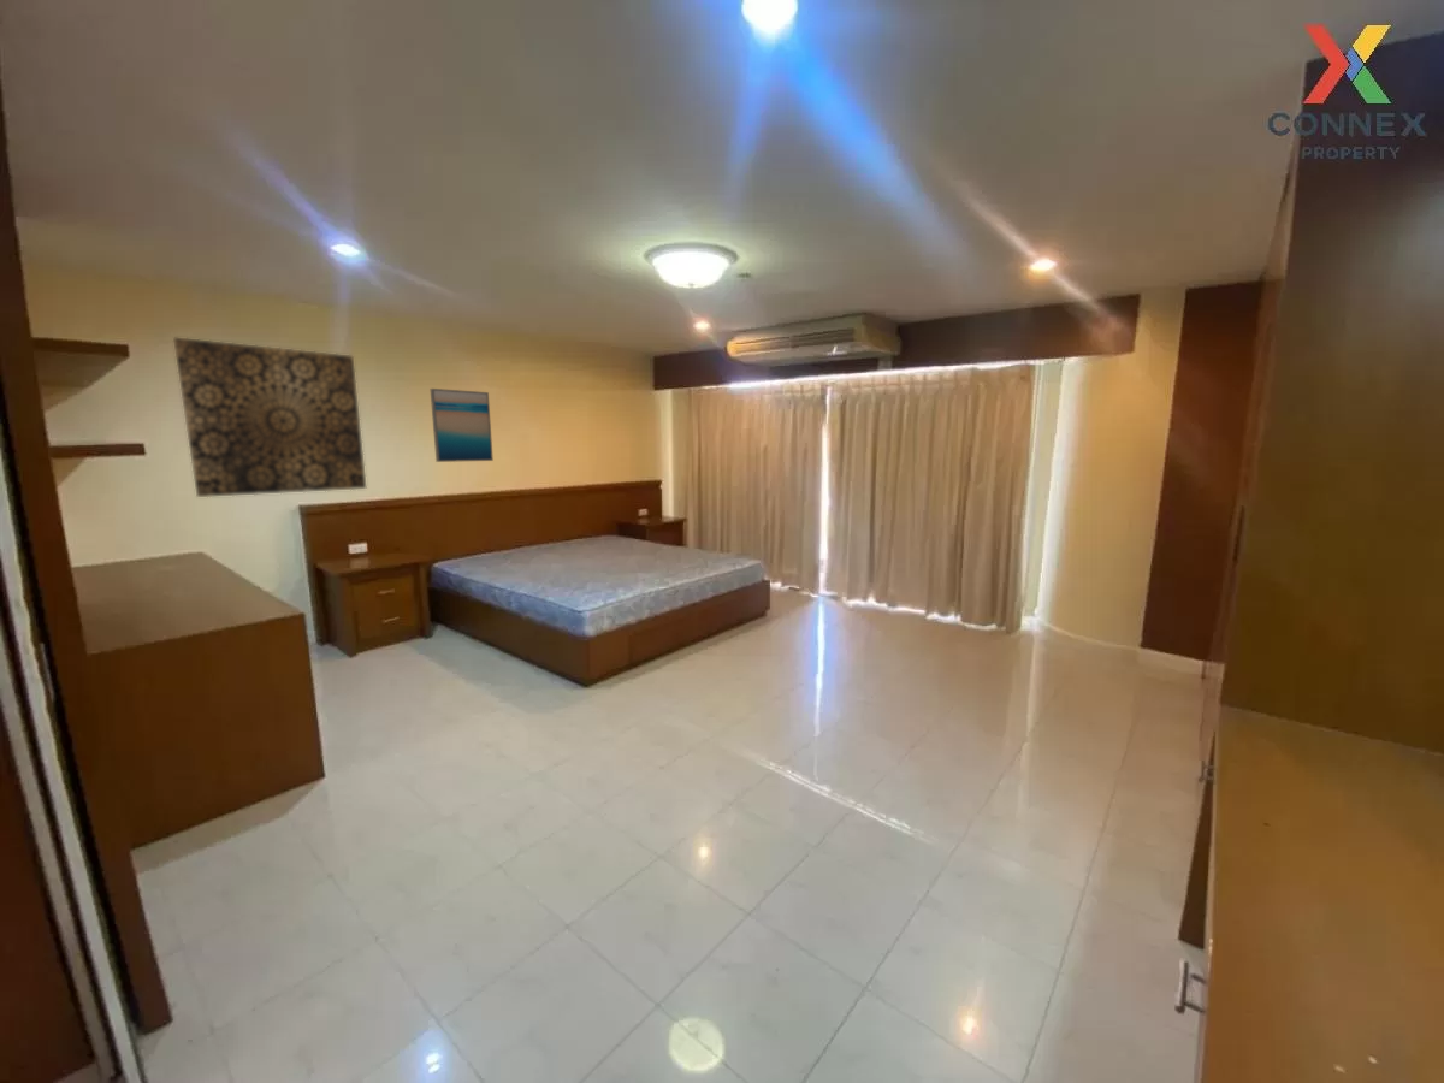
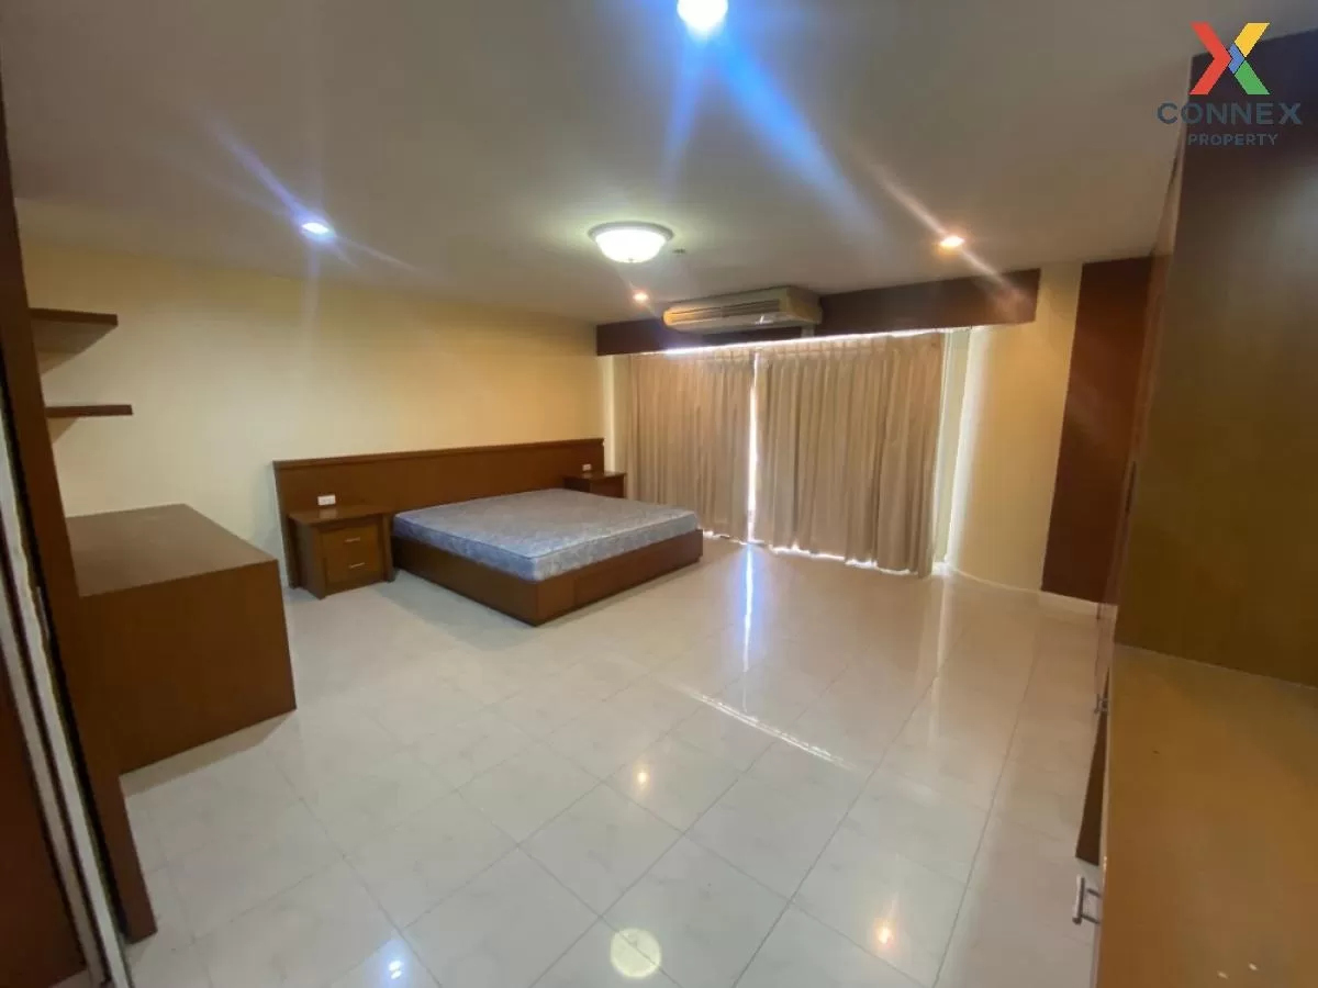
- wall art (279, 421)
- wall art (462, 426)
